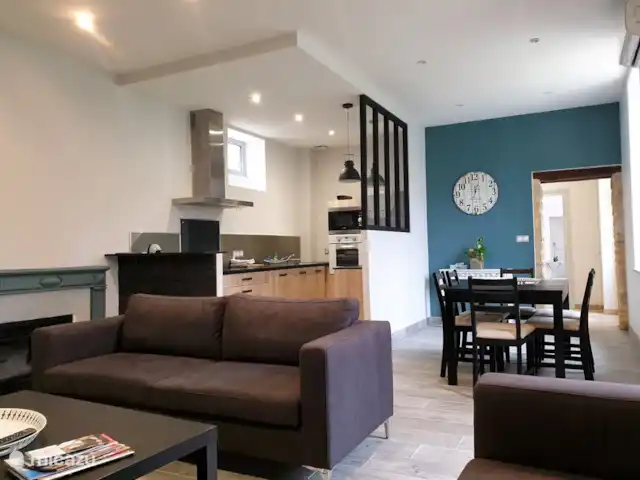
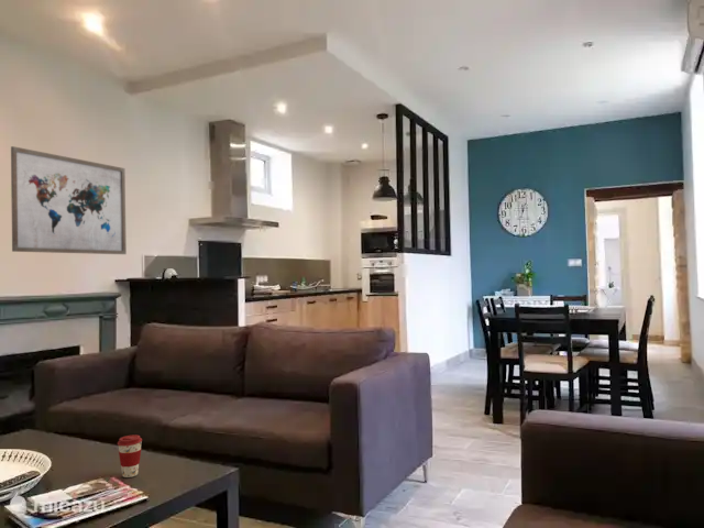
+ wall art (74, 206)
+ coffee cup (130, 455)
